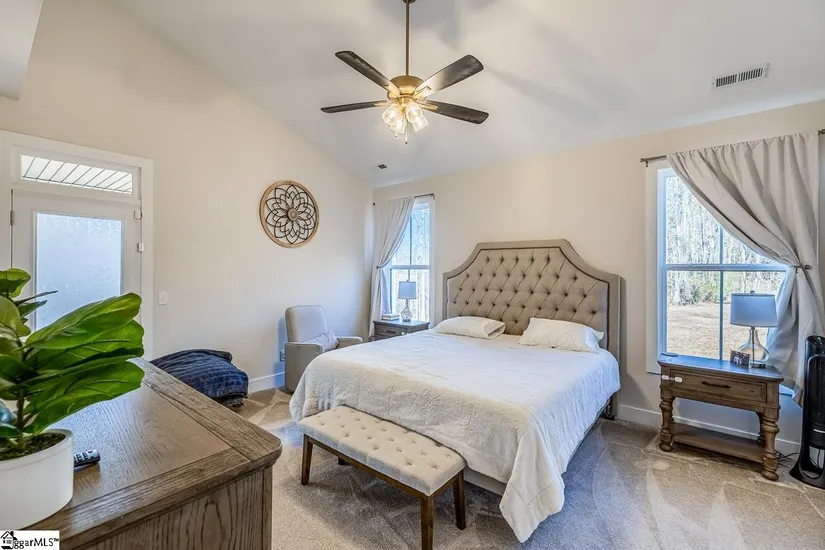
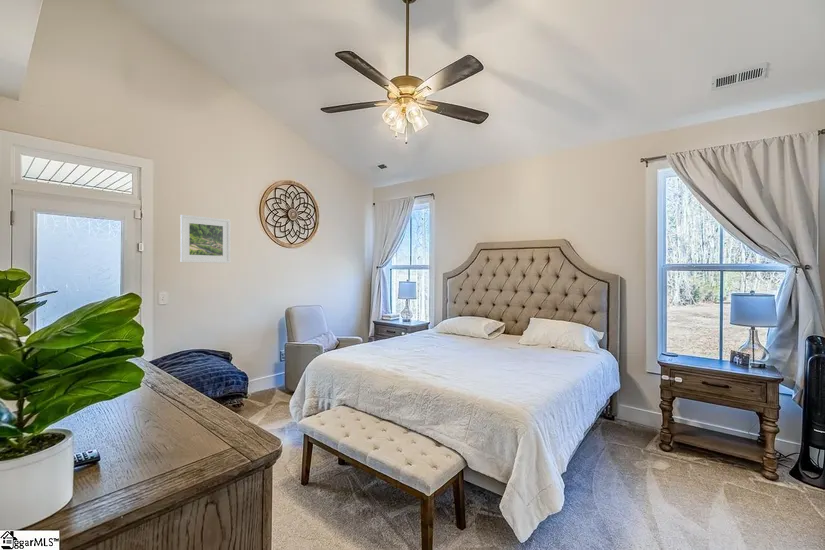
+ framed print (206, 240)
